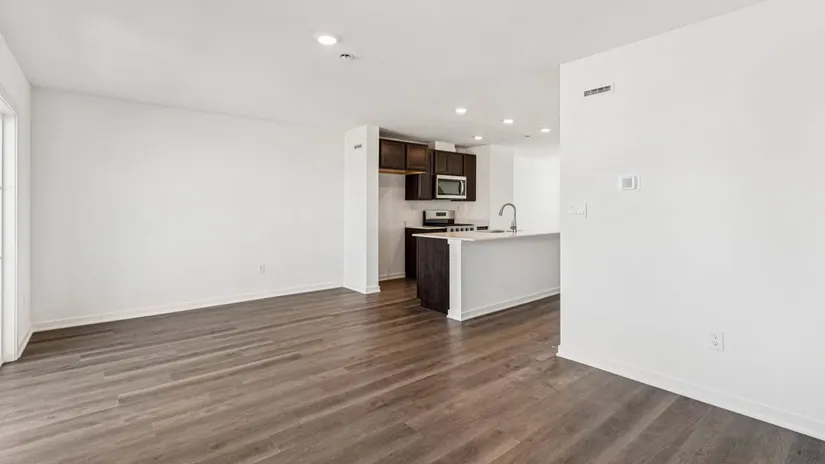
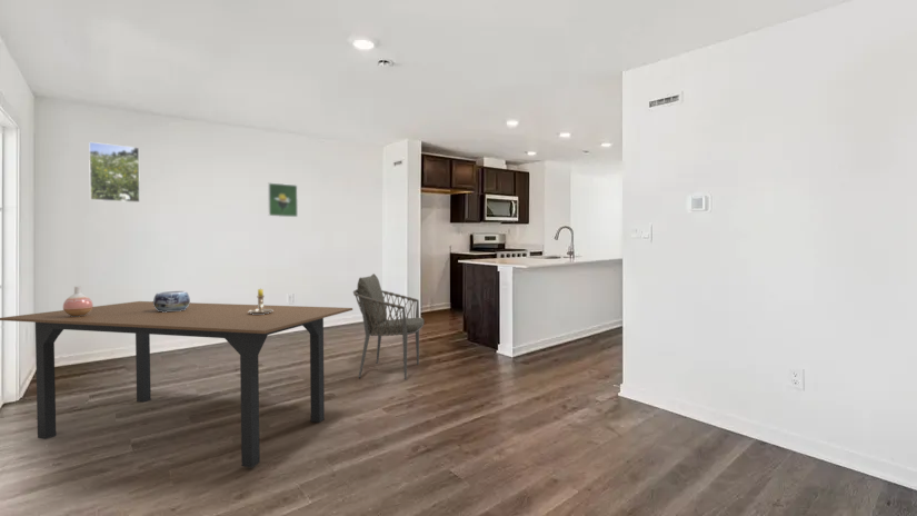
+ candlestick (260, 300)
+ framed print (114, 172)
+ dining table (191, 336)
+ vase (78, 300)
+ decorative bowl (171, 300)
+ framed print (282, 200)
+ armchair (389, 322)
